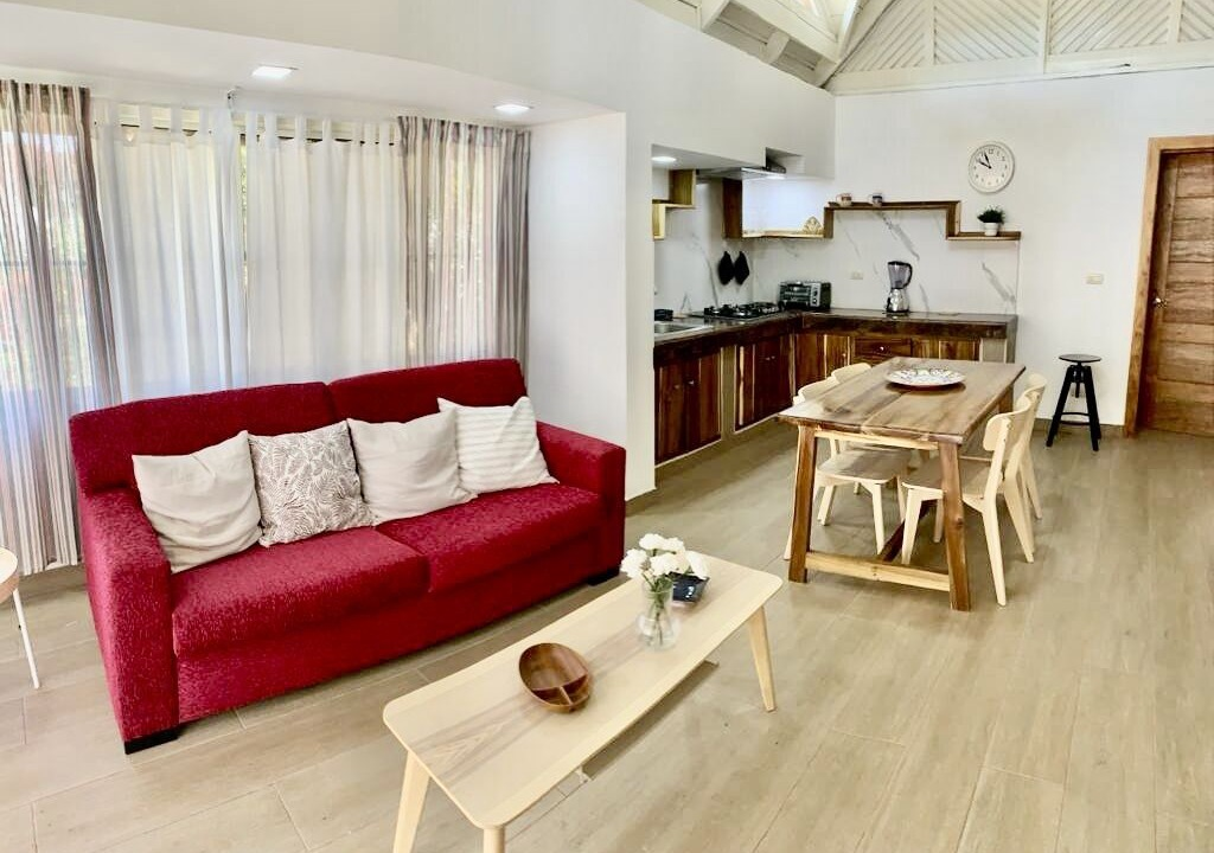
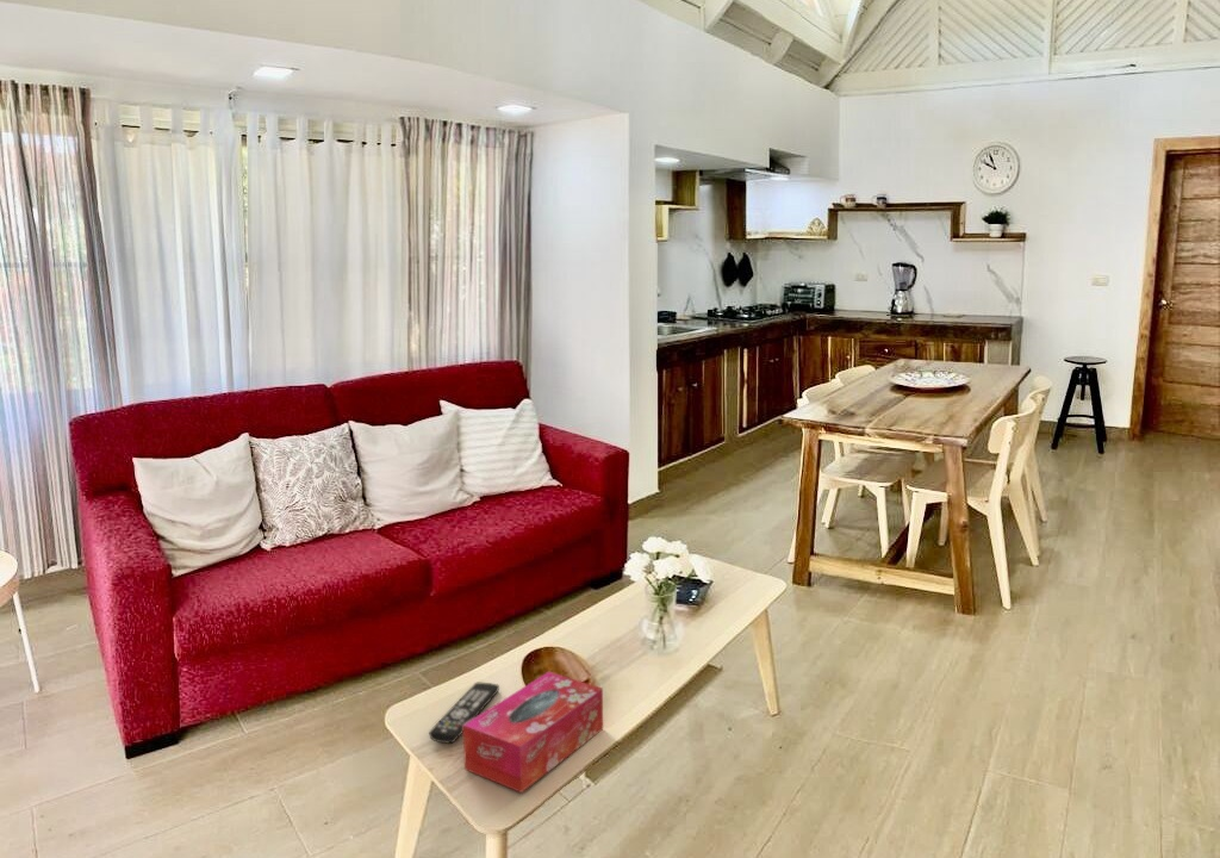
+ tissue box (536, 727)
+ remote control (466, 710)
